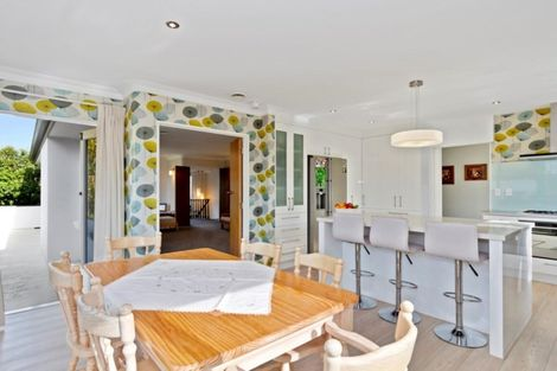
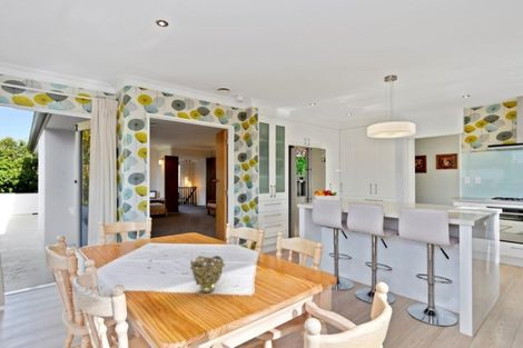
+ decorative bowl (207, 275)
